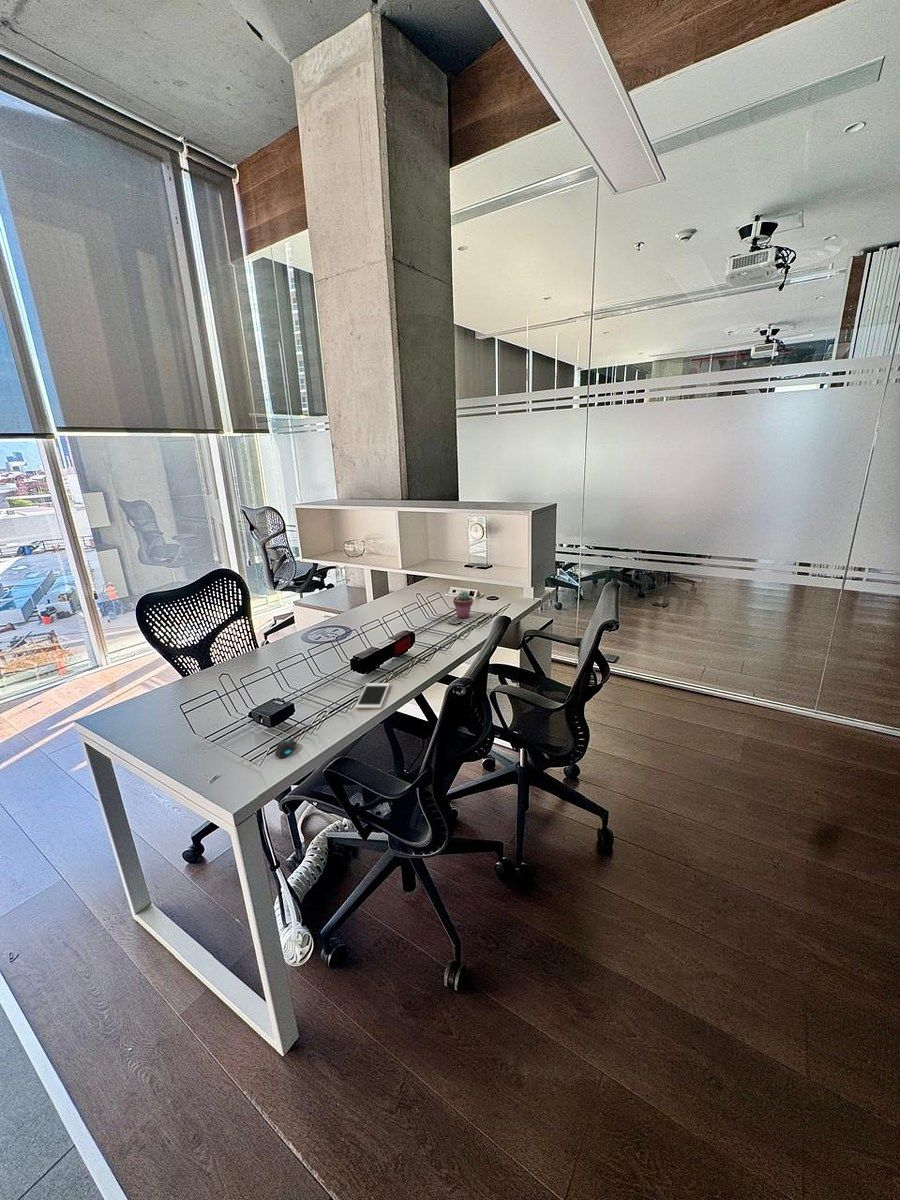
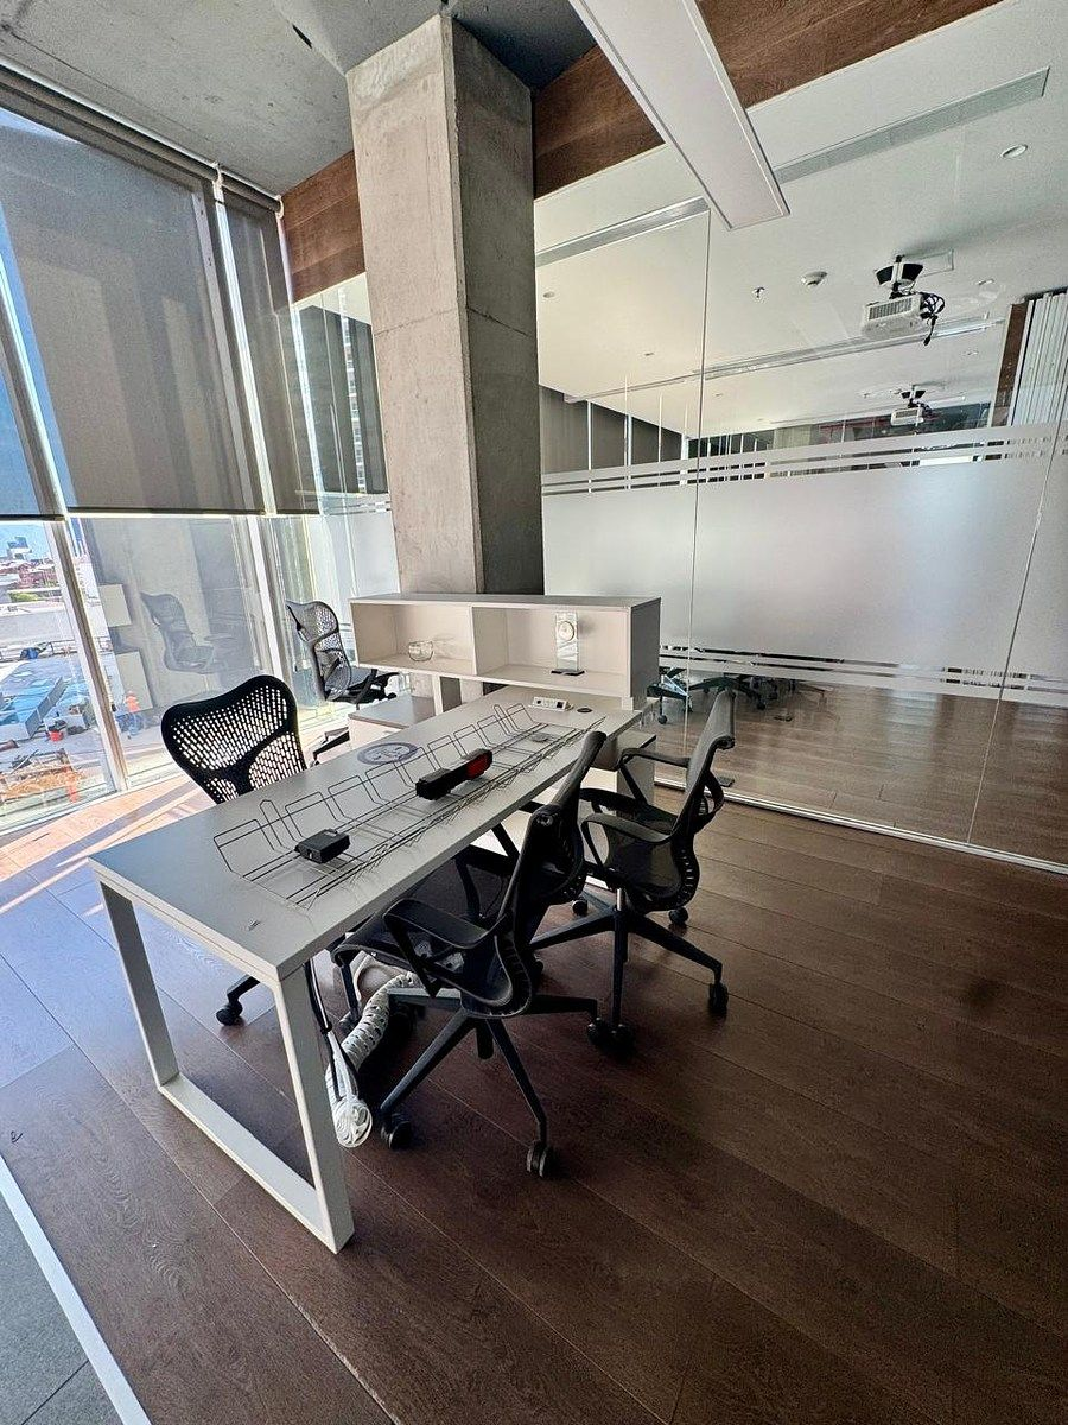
- cell phone (373, 695)
- potted succulent (463, 603)
- mouse (293, 736)
